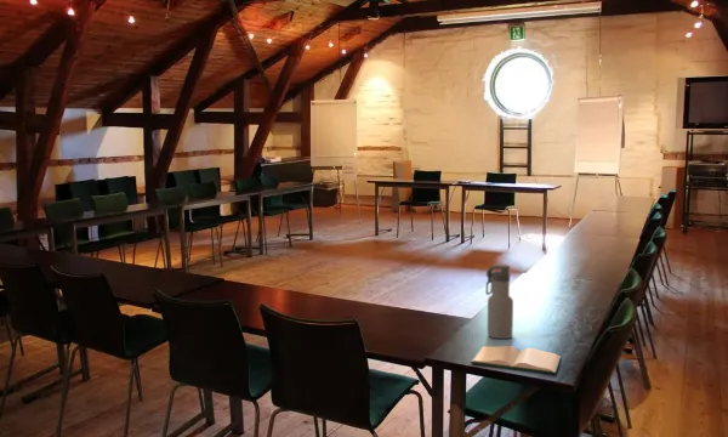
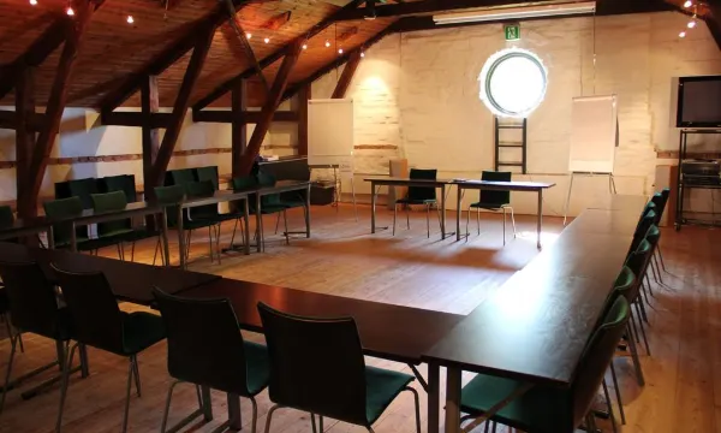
- water bottle (499, 300)
- hardback book (516, 357)
